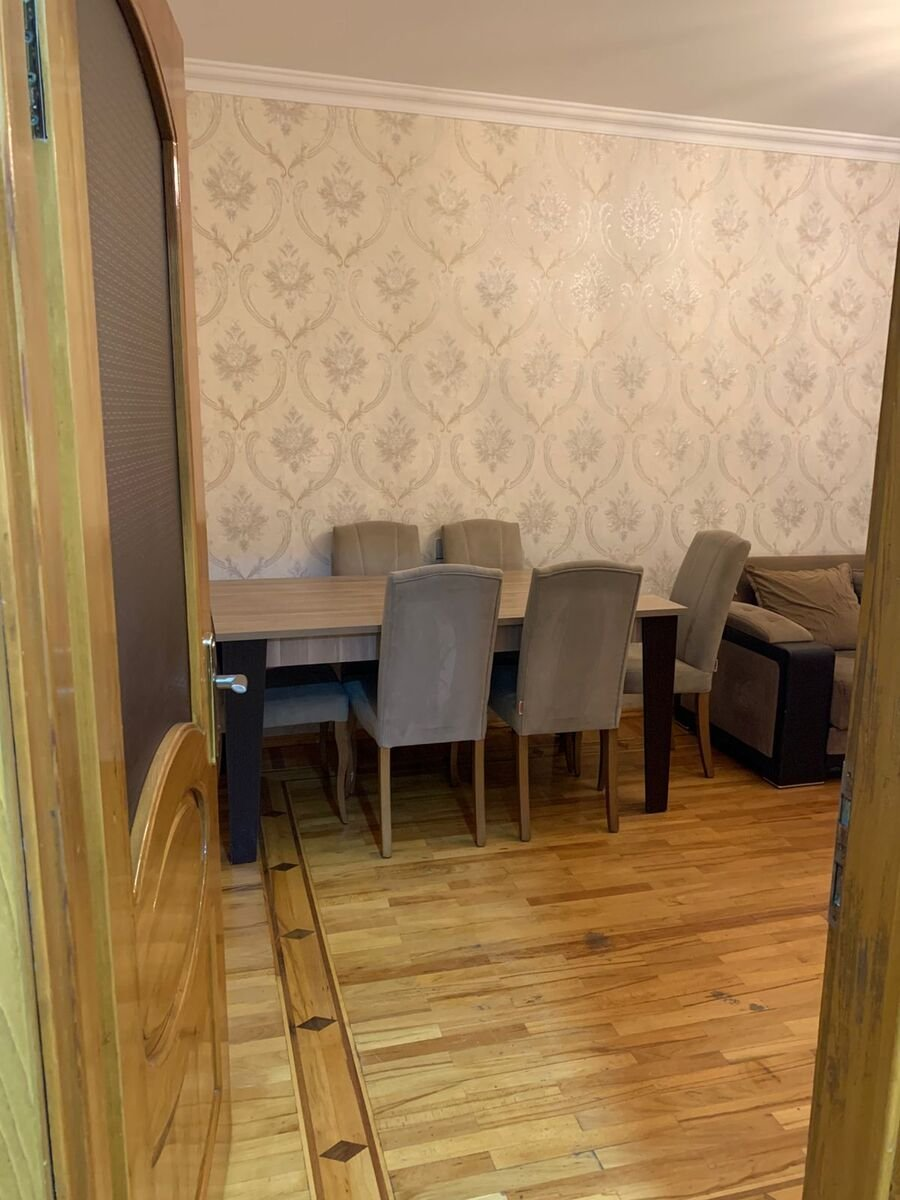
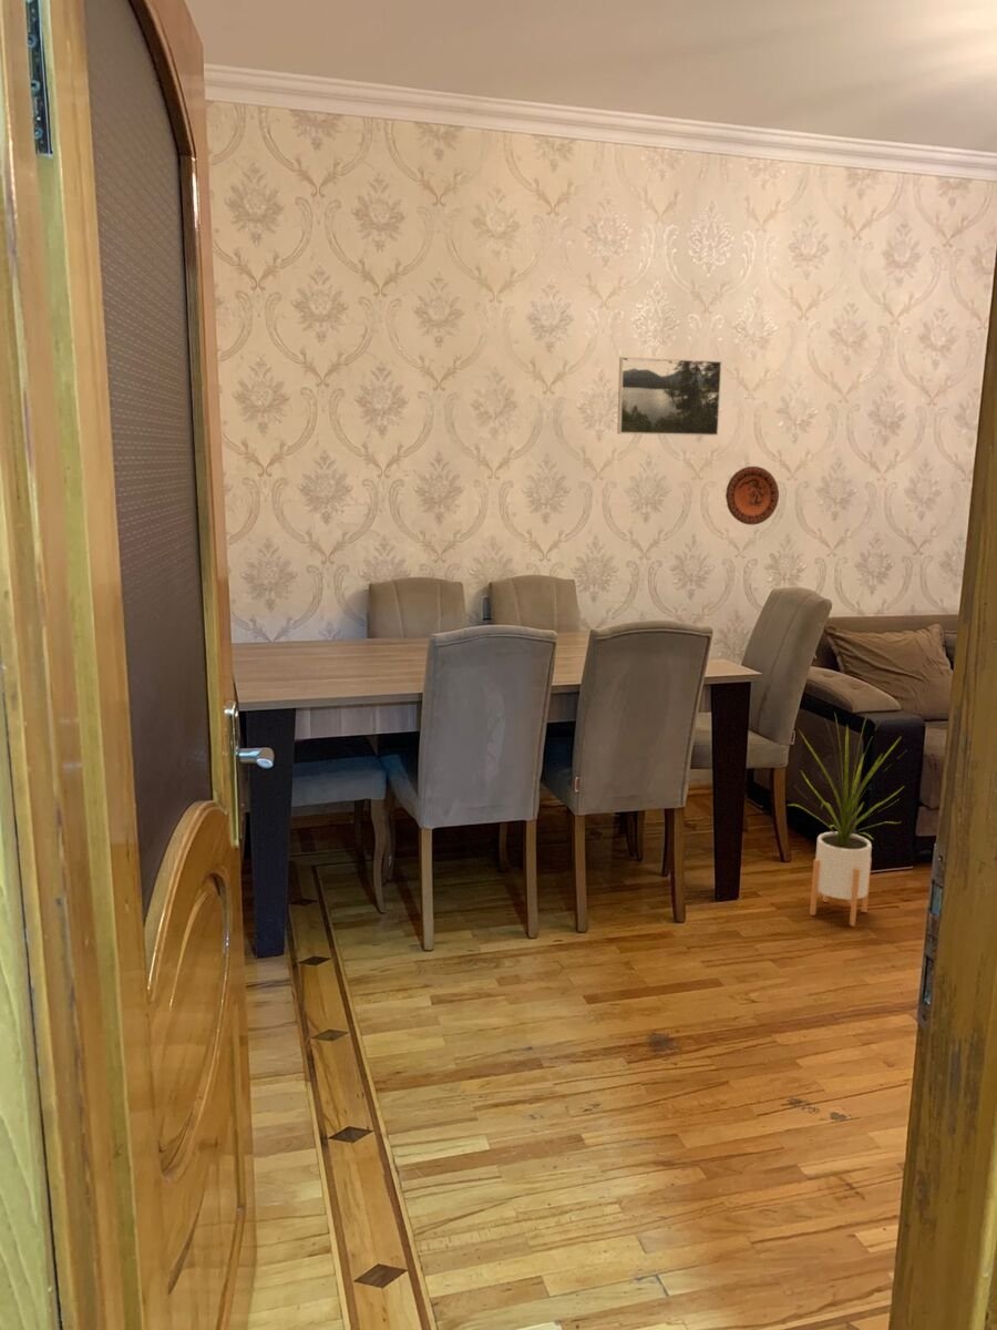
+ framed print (669, 397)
+ decorative plate (751, 495)
+ house plant (845, 818)
